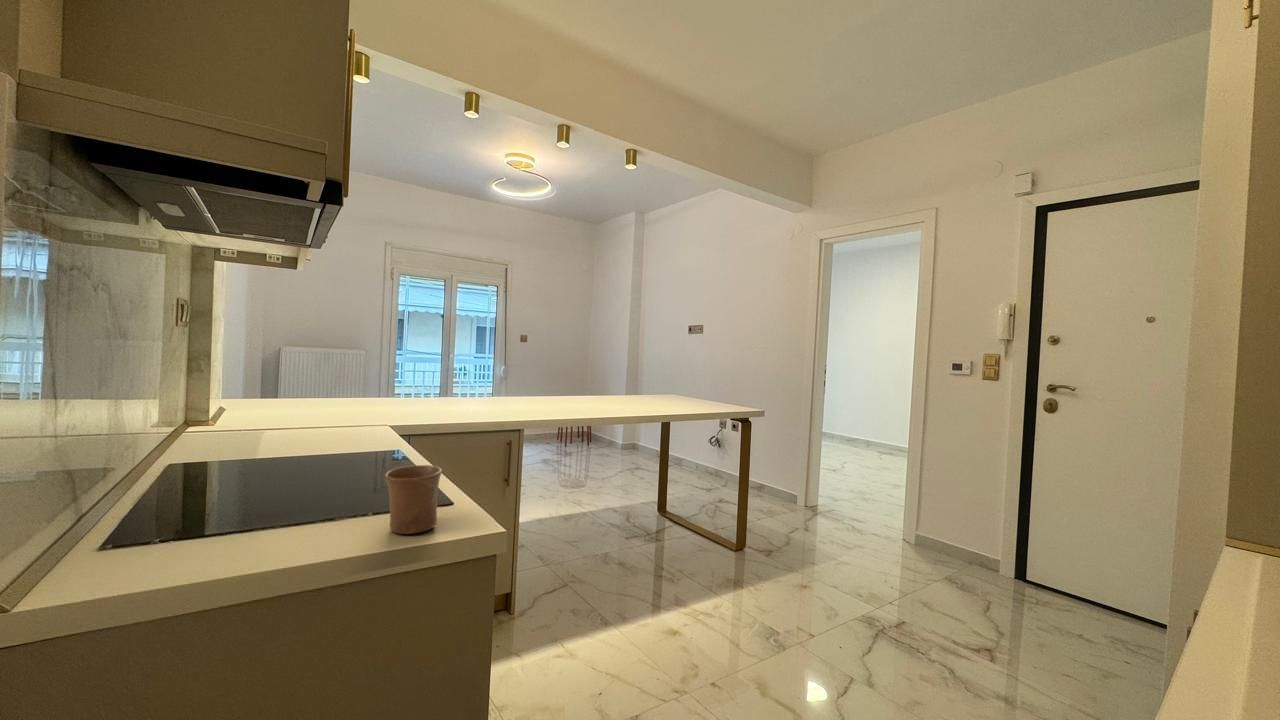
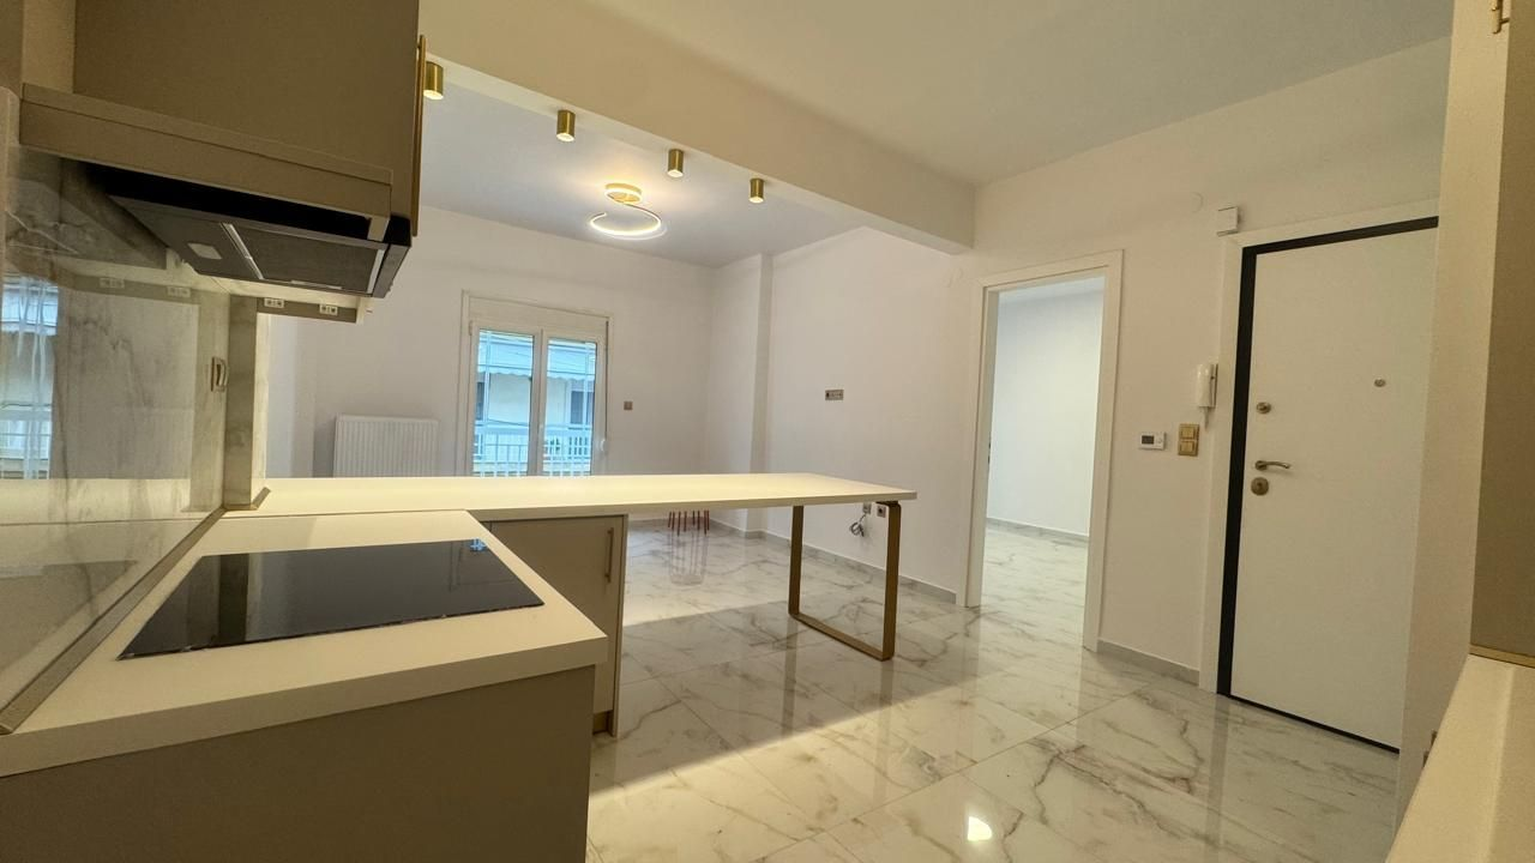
- mug (411, 496)
